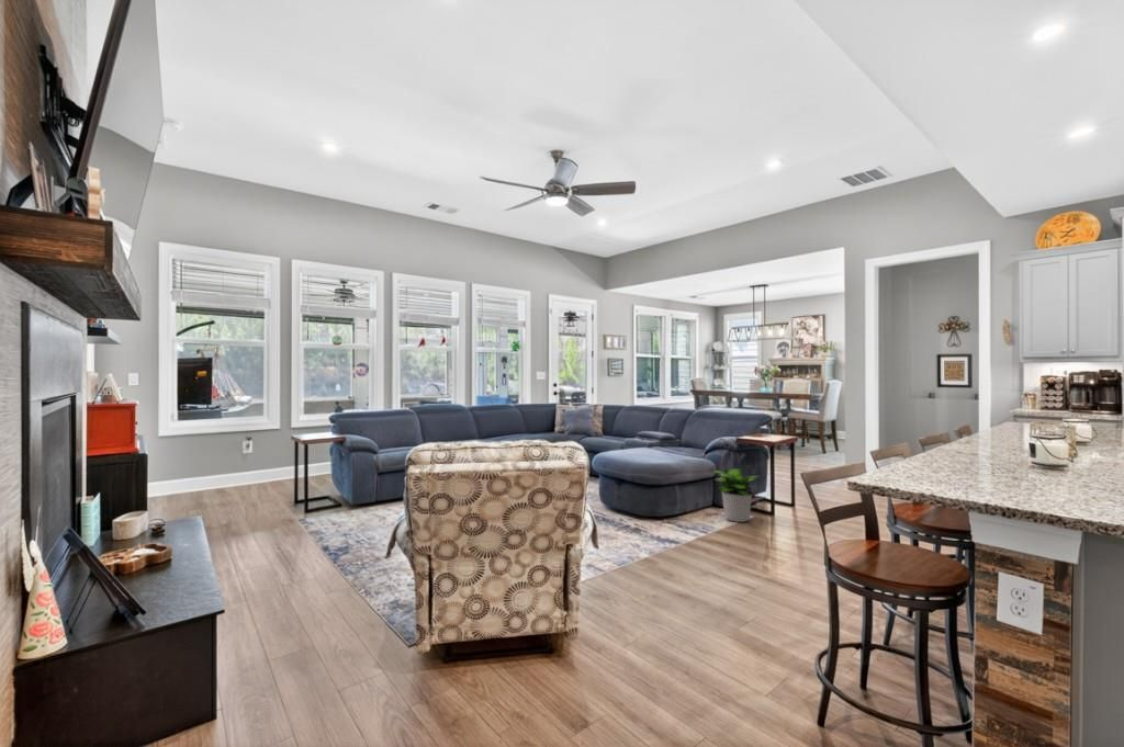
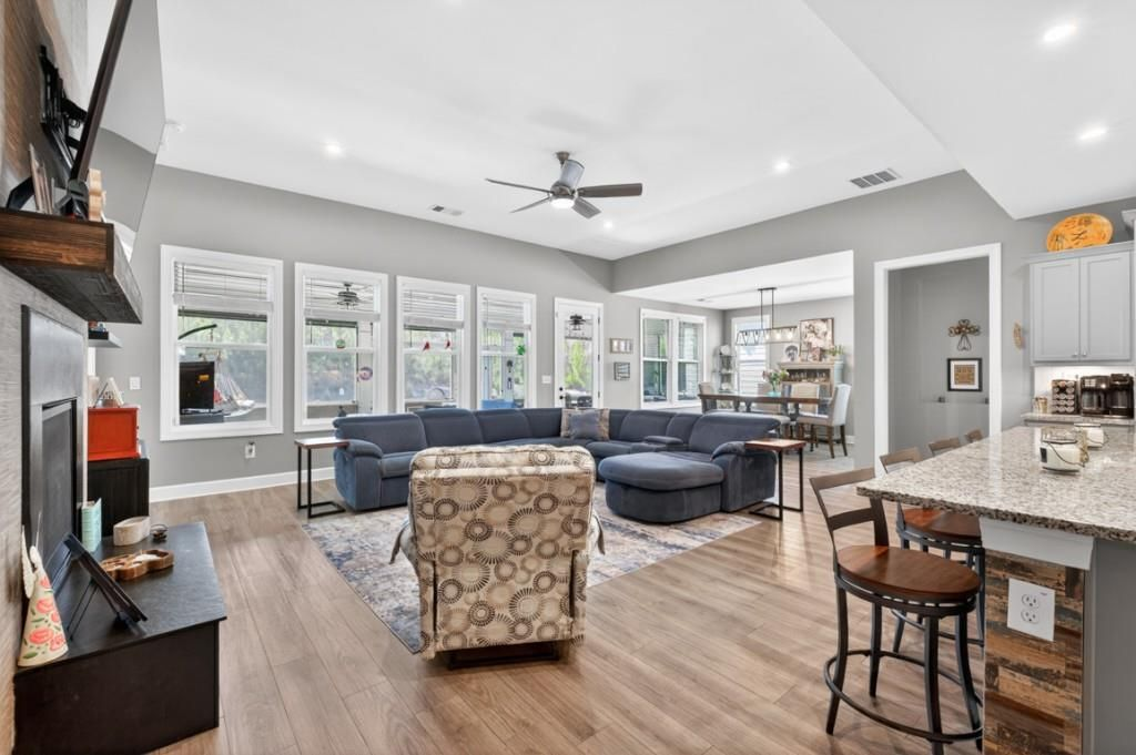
- potted plant (735, 495)
